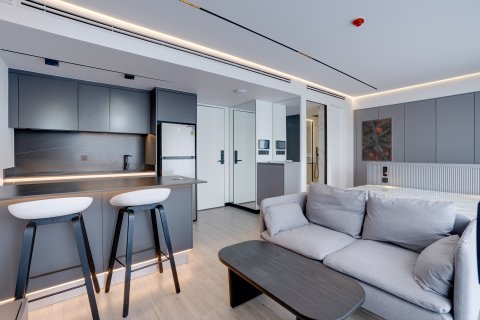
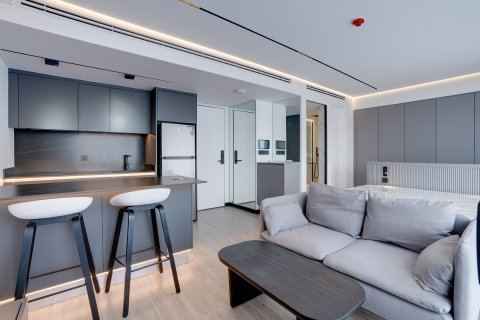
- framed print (376, 140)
